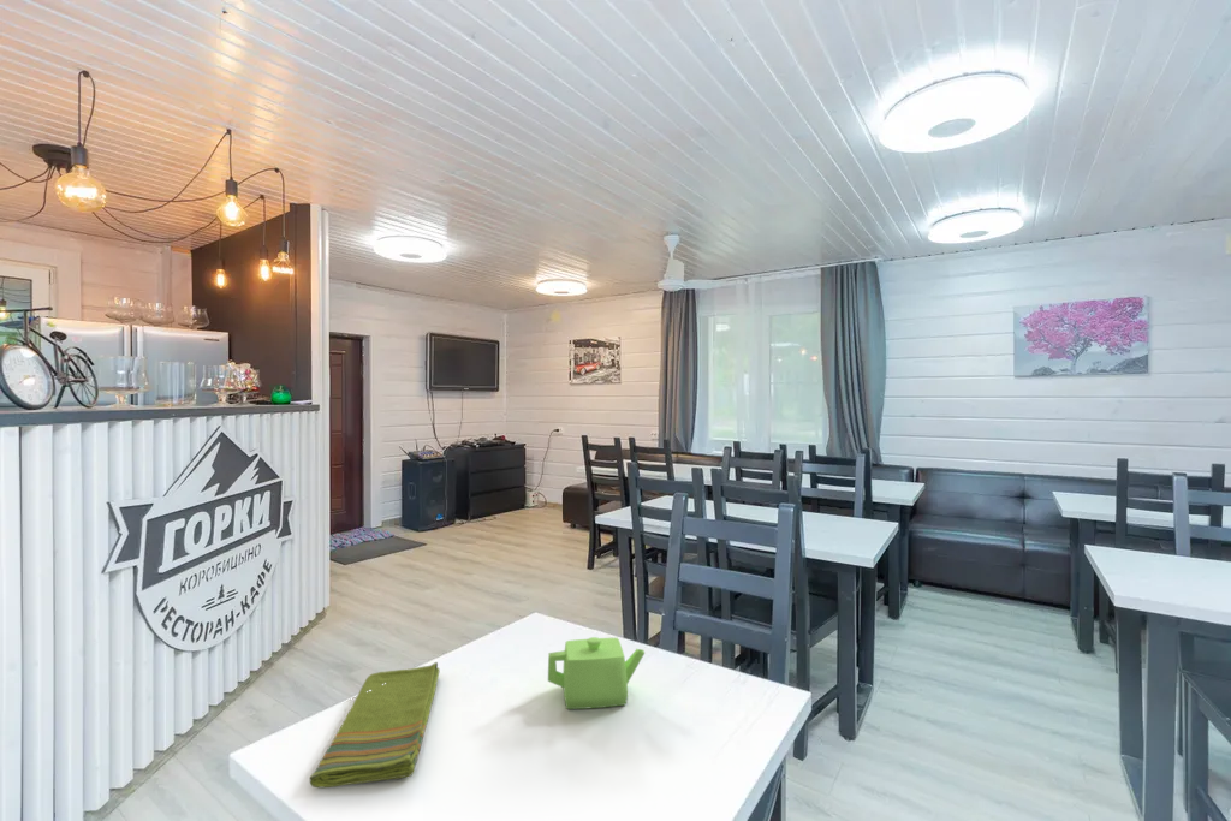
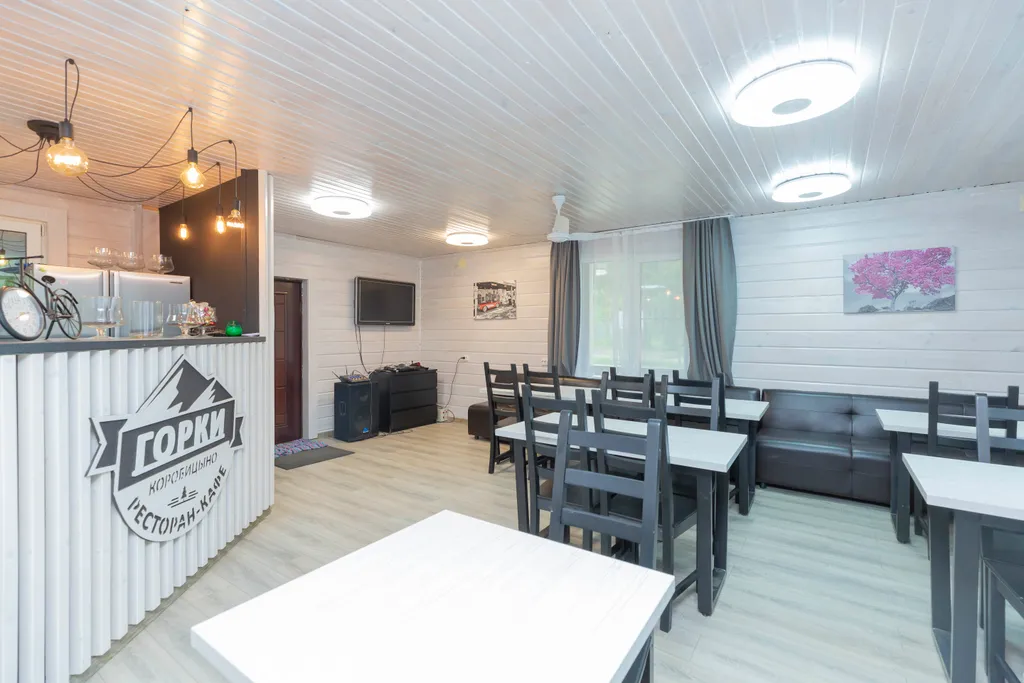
- dish towel (386, 714)
- teapot (596, 666)
